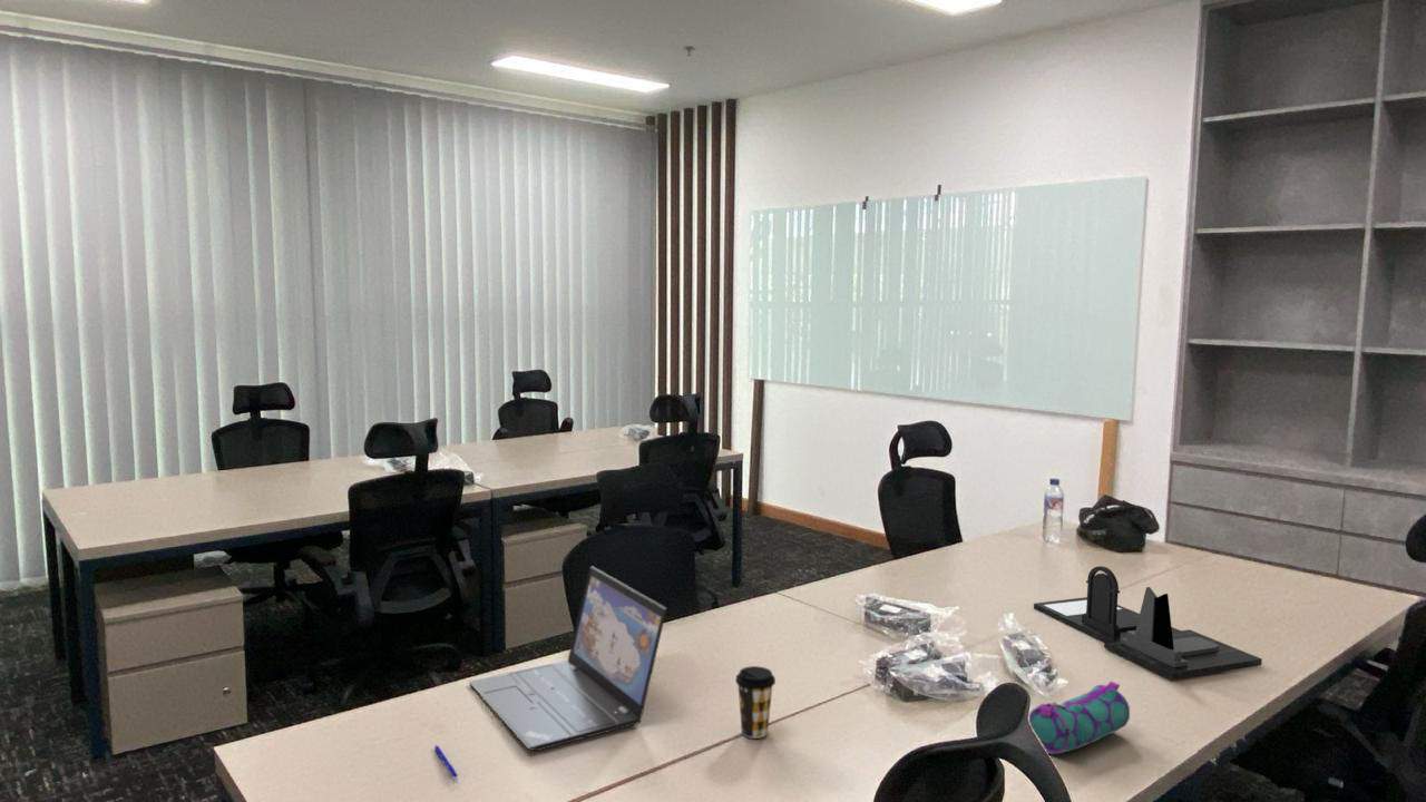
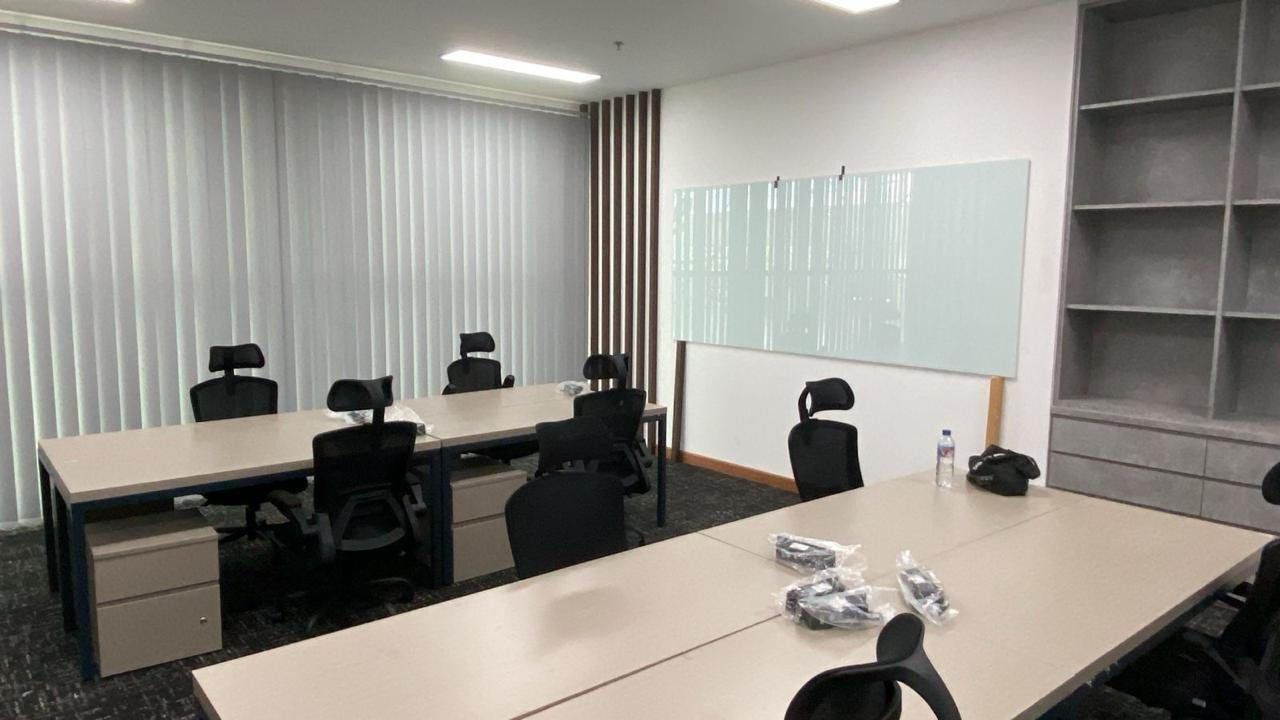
- laptop (569, 652)
- coffee cup (754, 702)
- pen (445, 760)
- desk organizer (1142, 603)
- pencil case (1080, 716)
